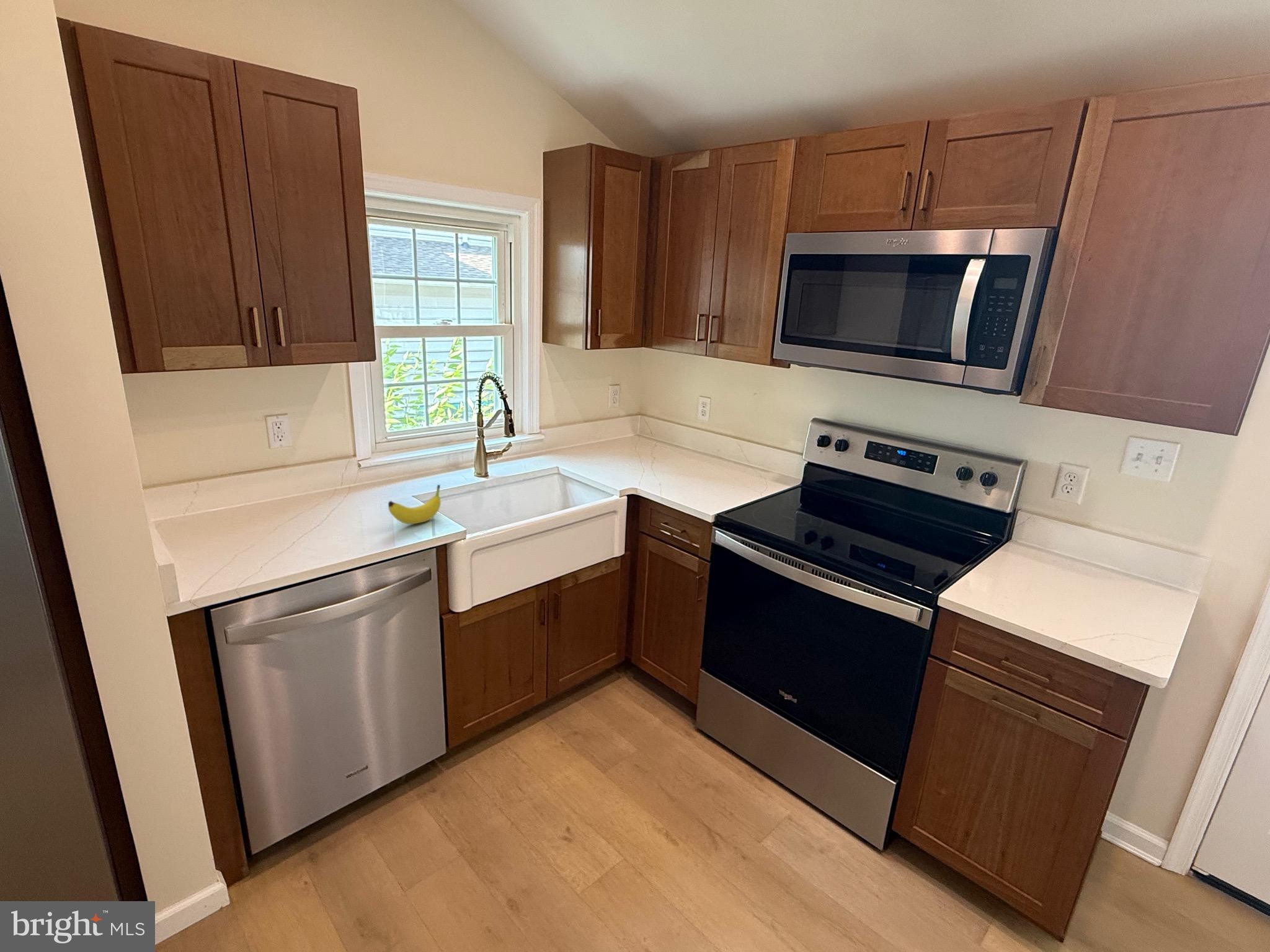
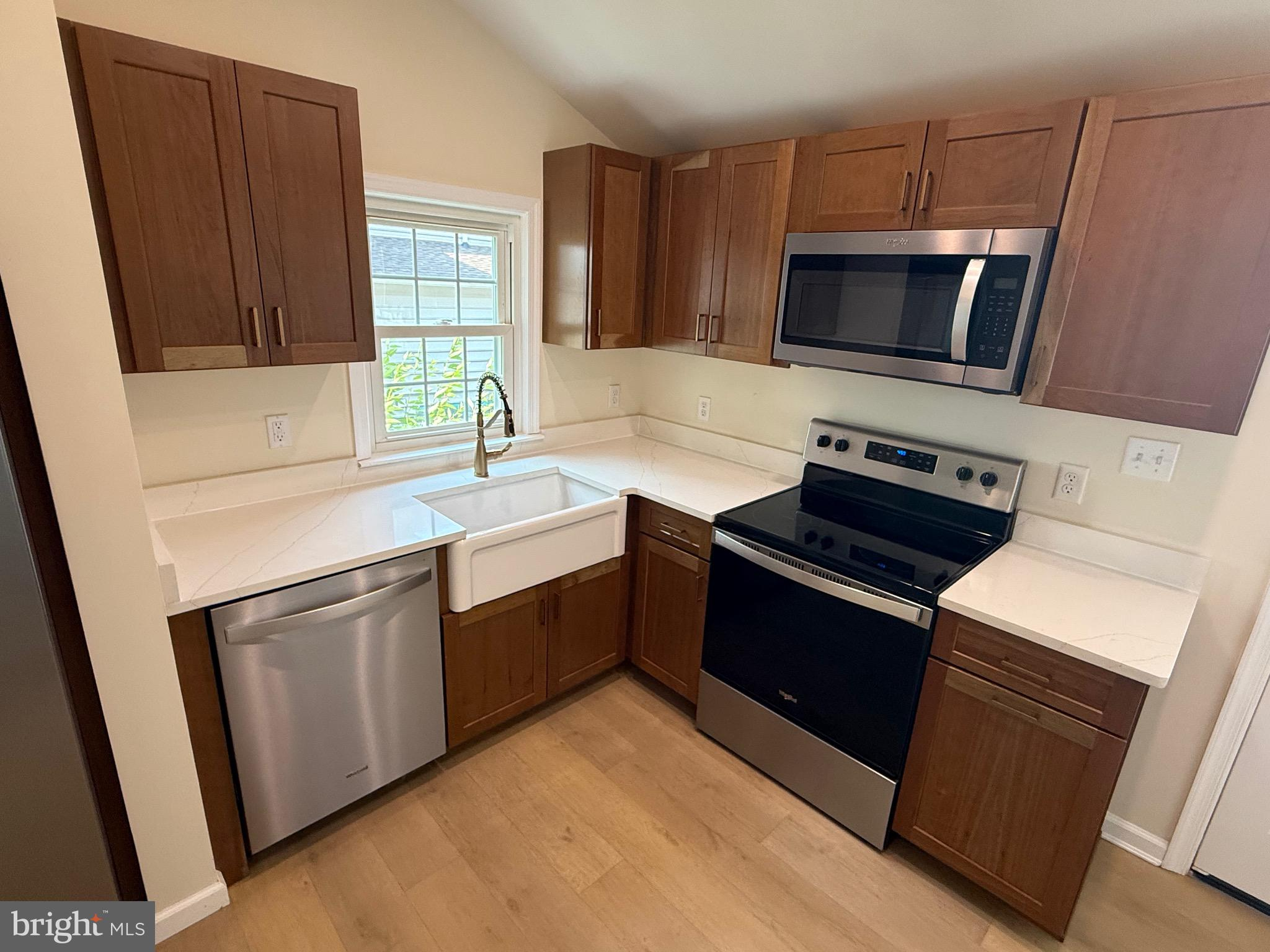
- fruit (418, 507)
